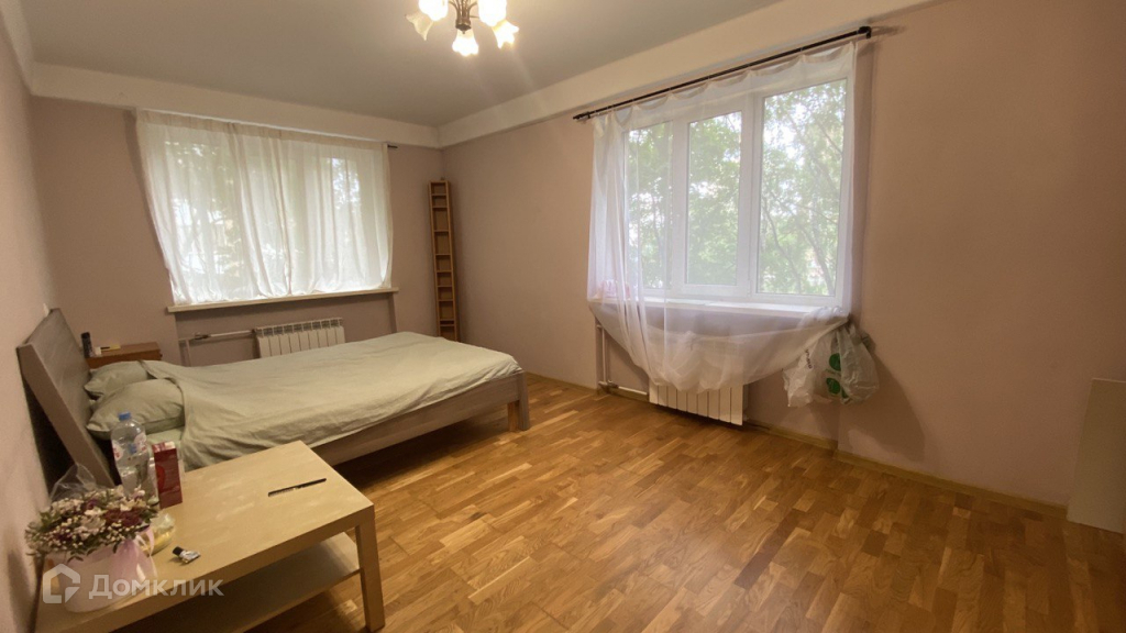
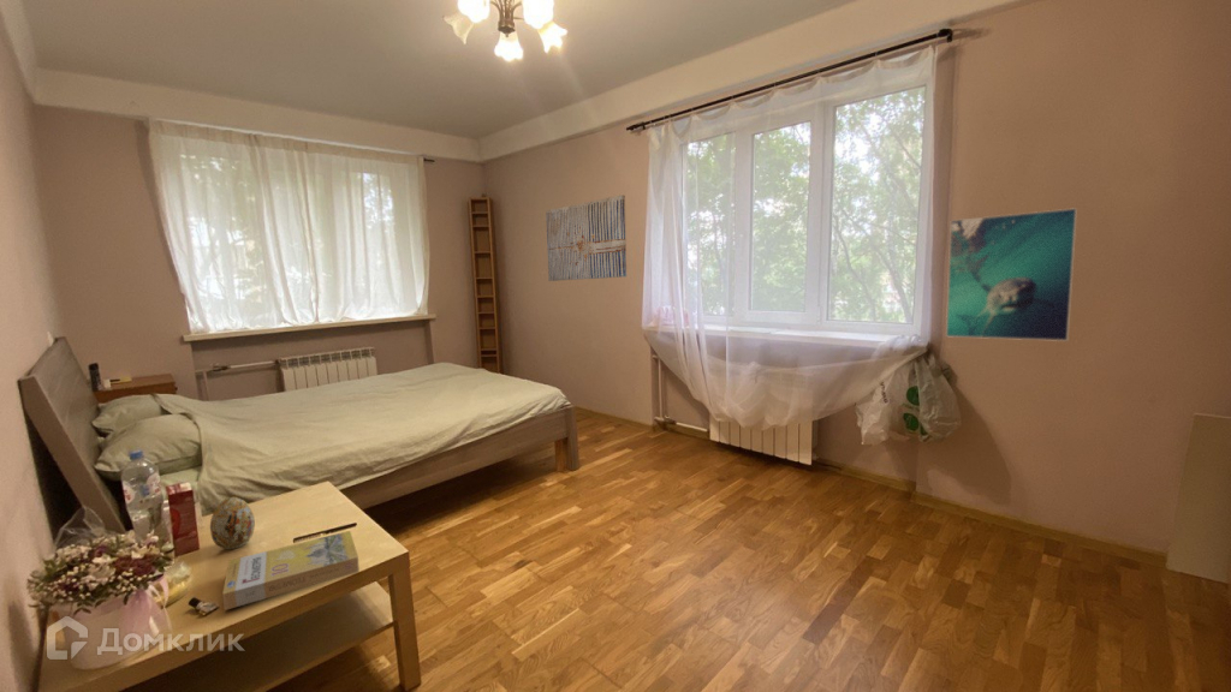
+ wall art (583, 241)
+ decorative egg (232, 521)
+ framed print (1006, 278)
+ book (293, 566)
